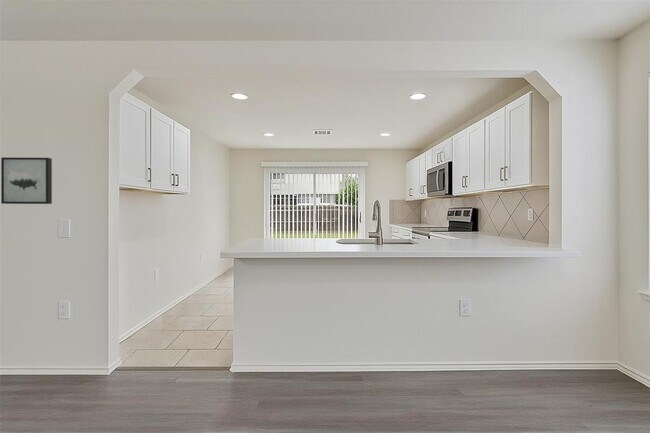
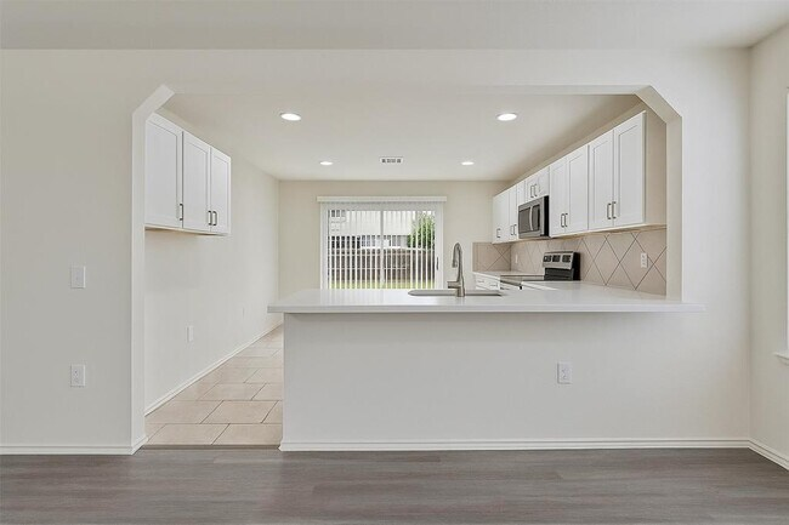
- wall art (26, 180)
